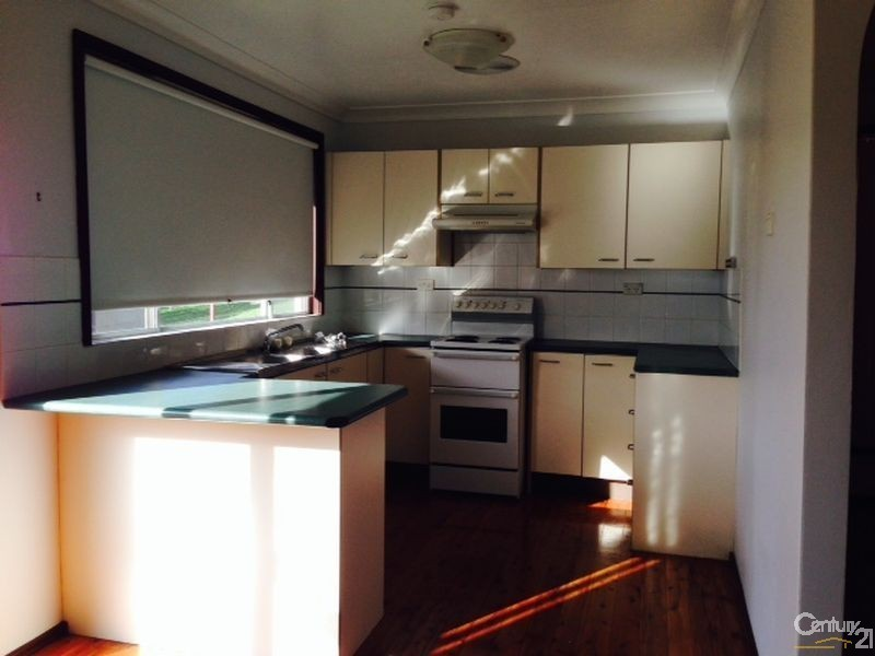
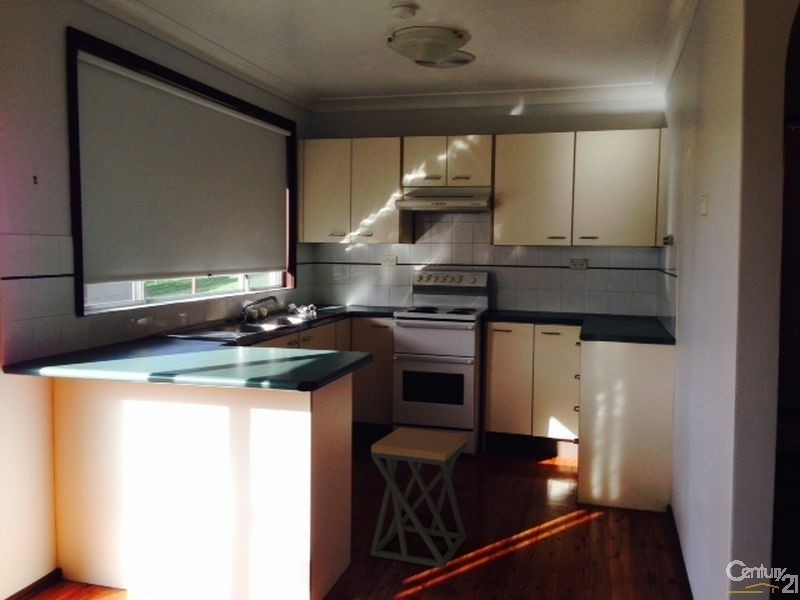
+ stool (422, 493)
